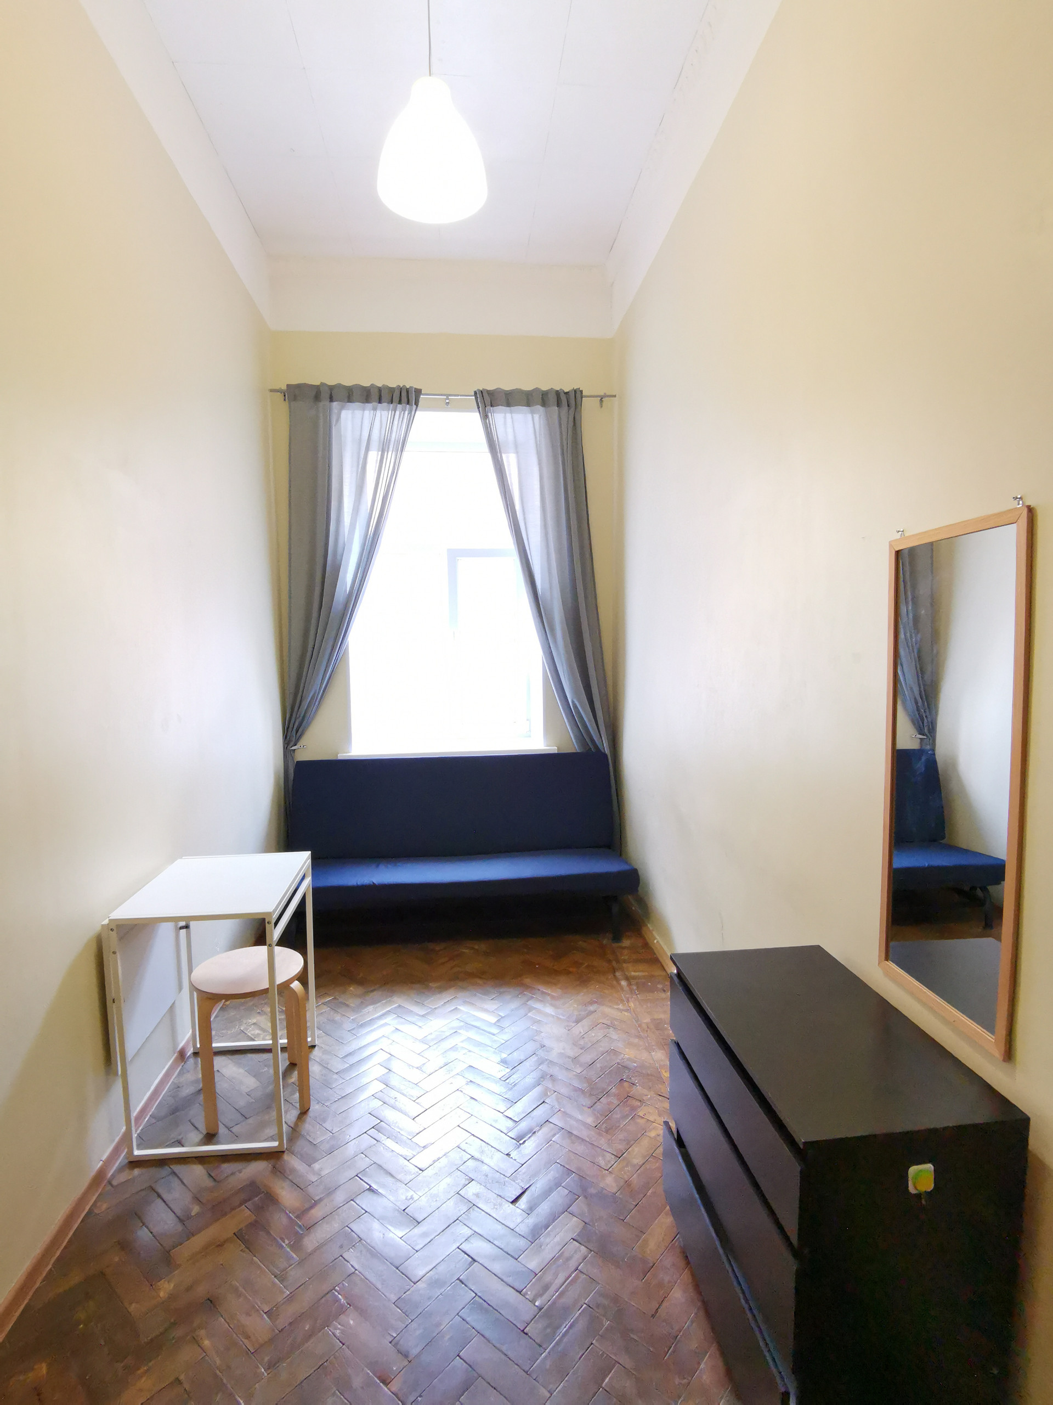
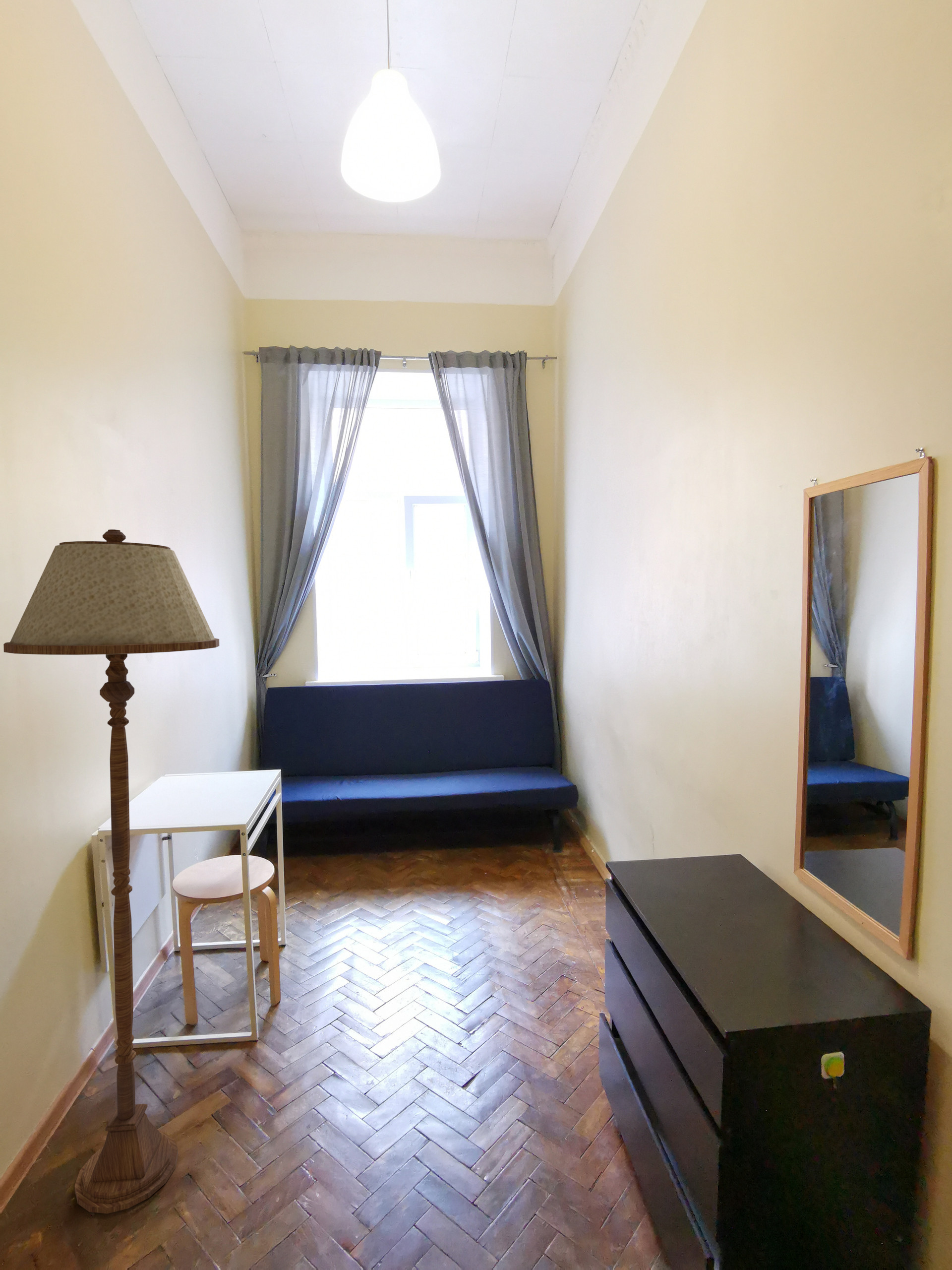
+ floor lamp (123, 857)
